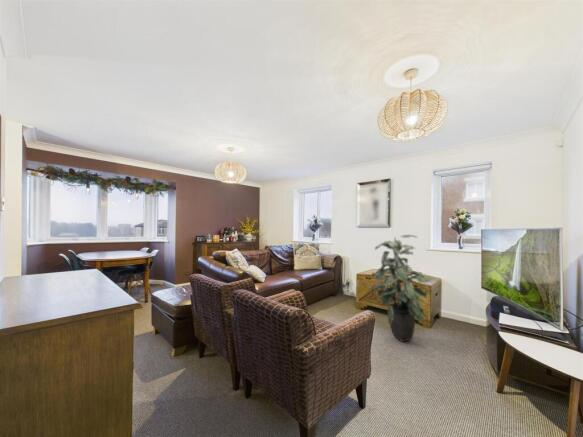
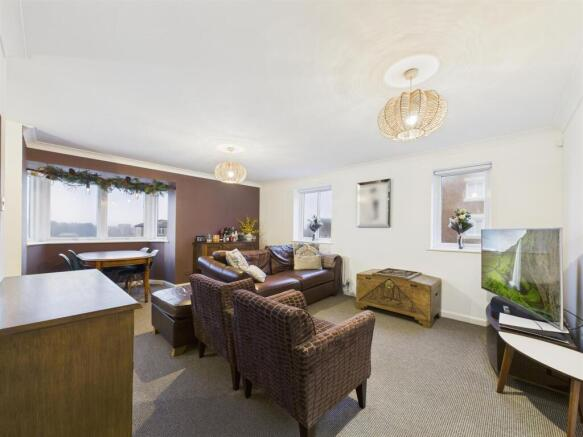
- indoor plant (401, 288)
